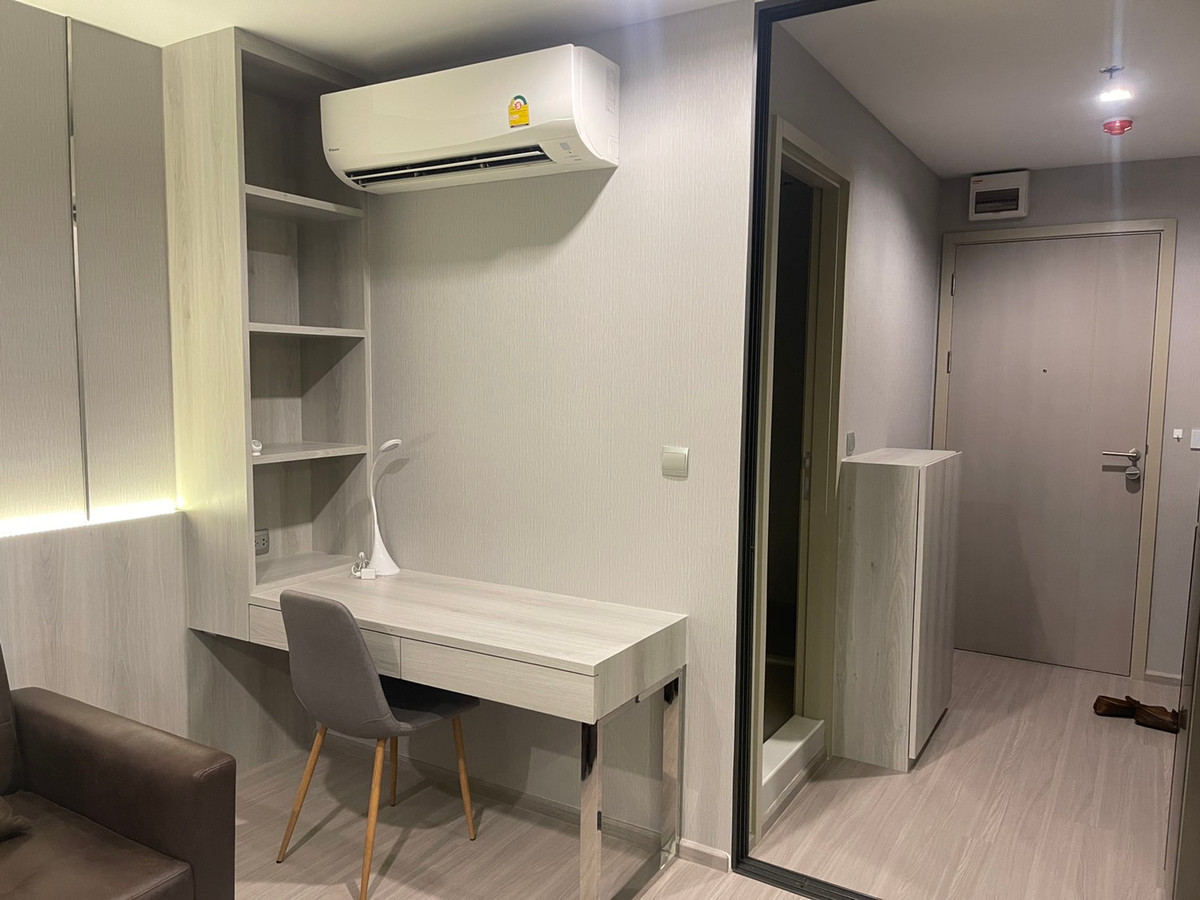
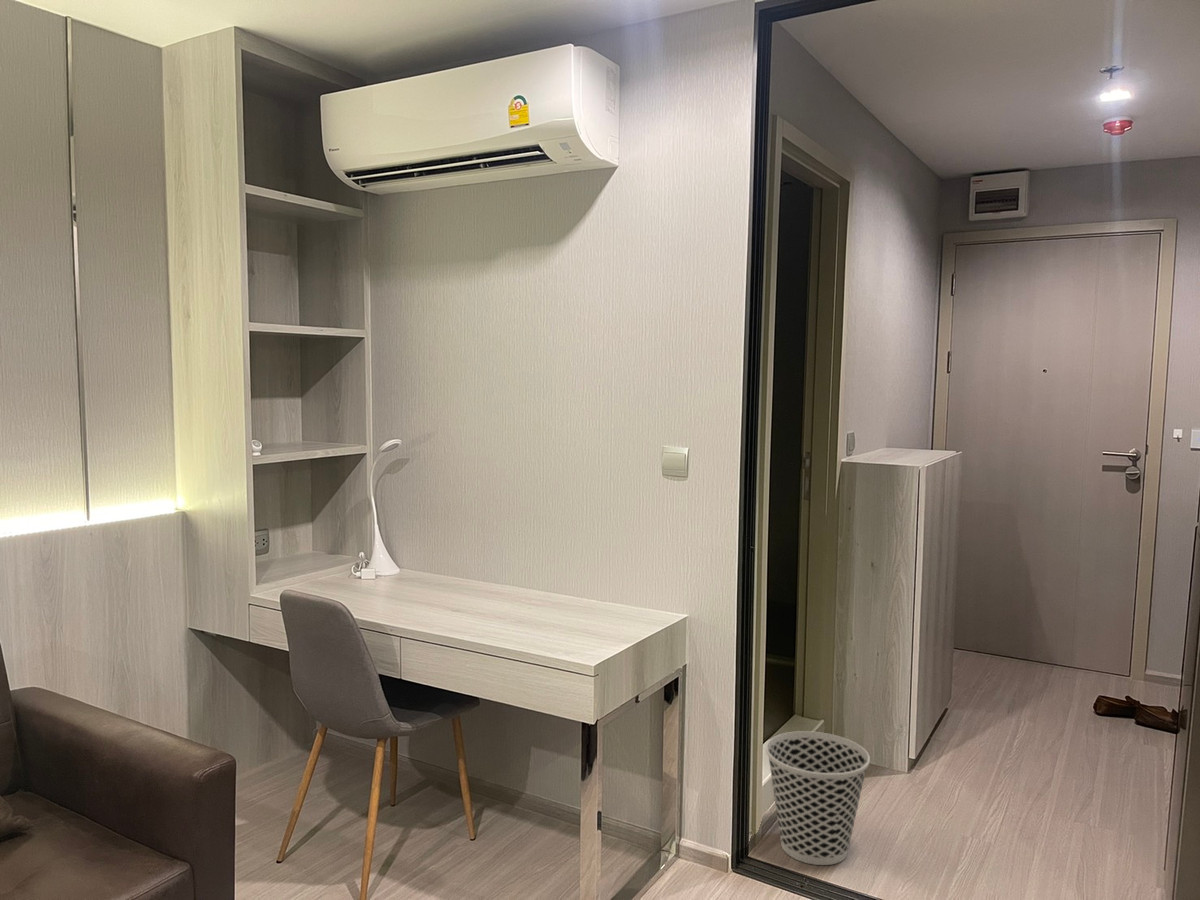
+ wastebasket (815, 799)
